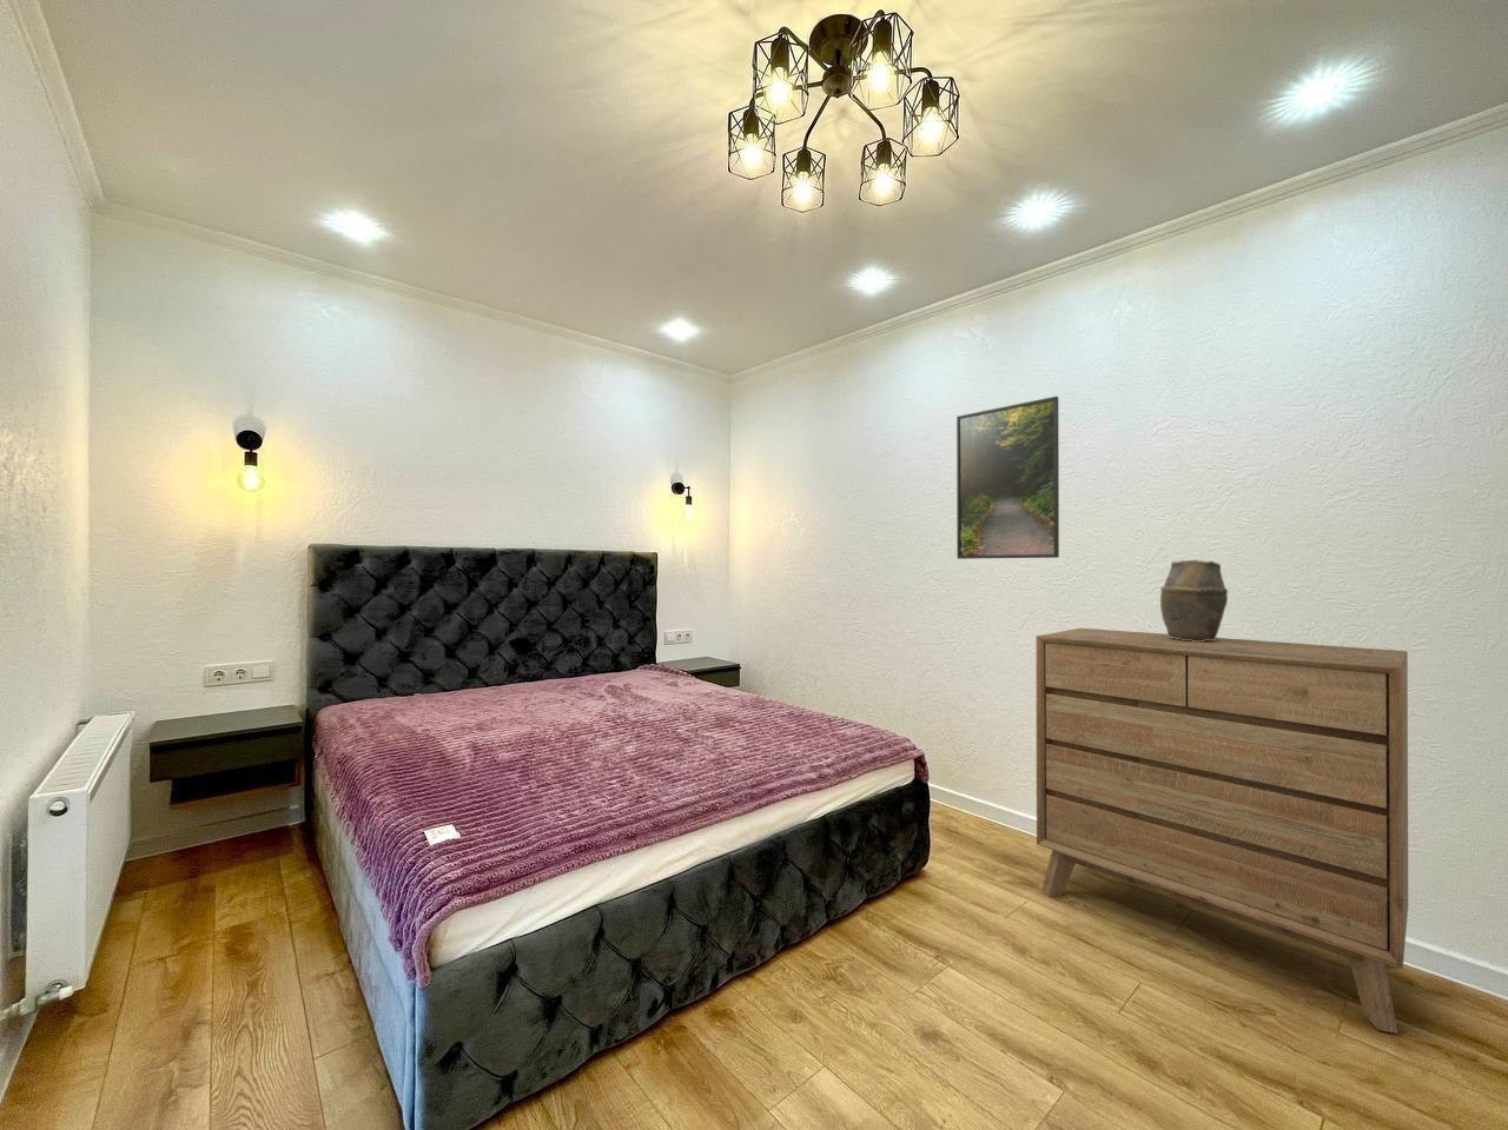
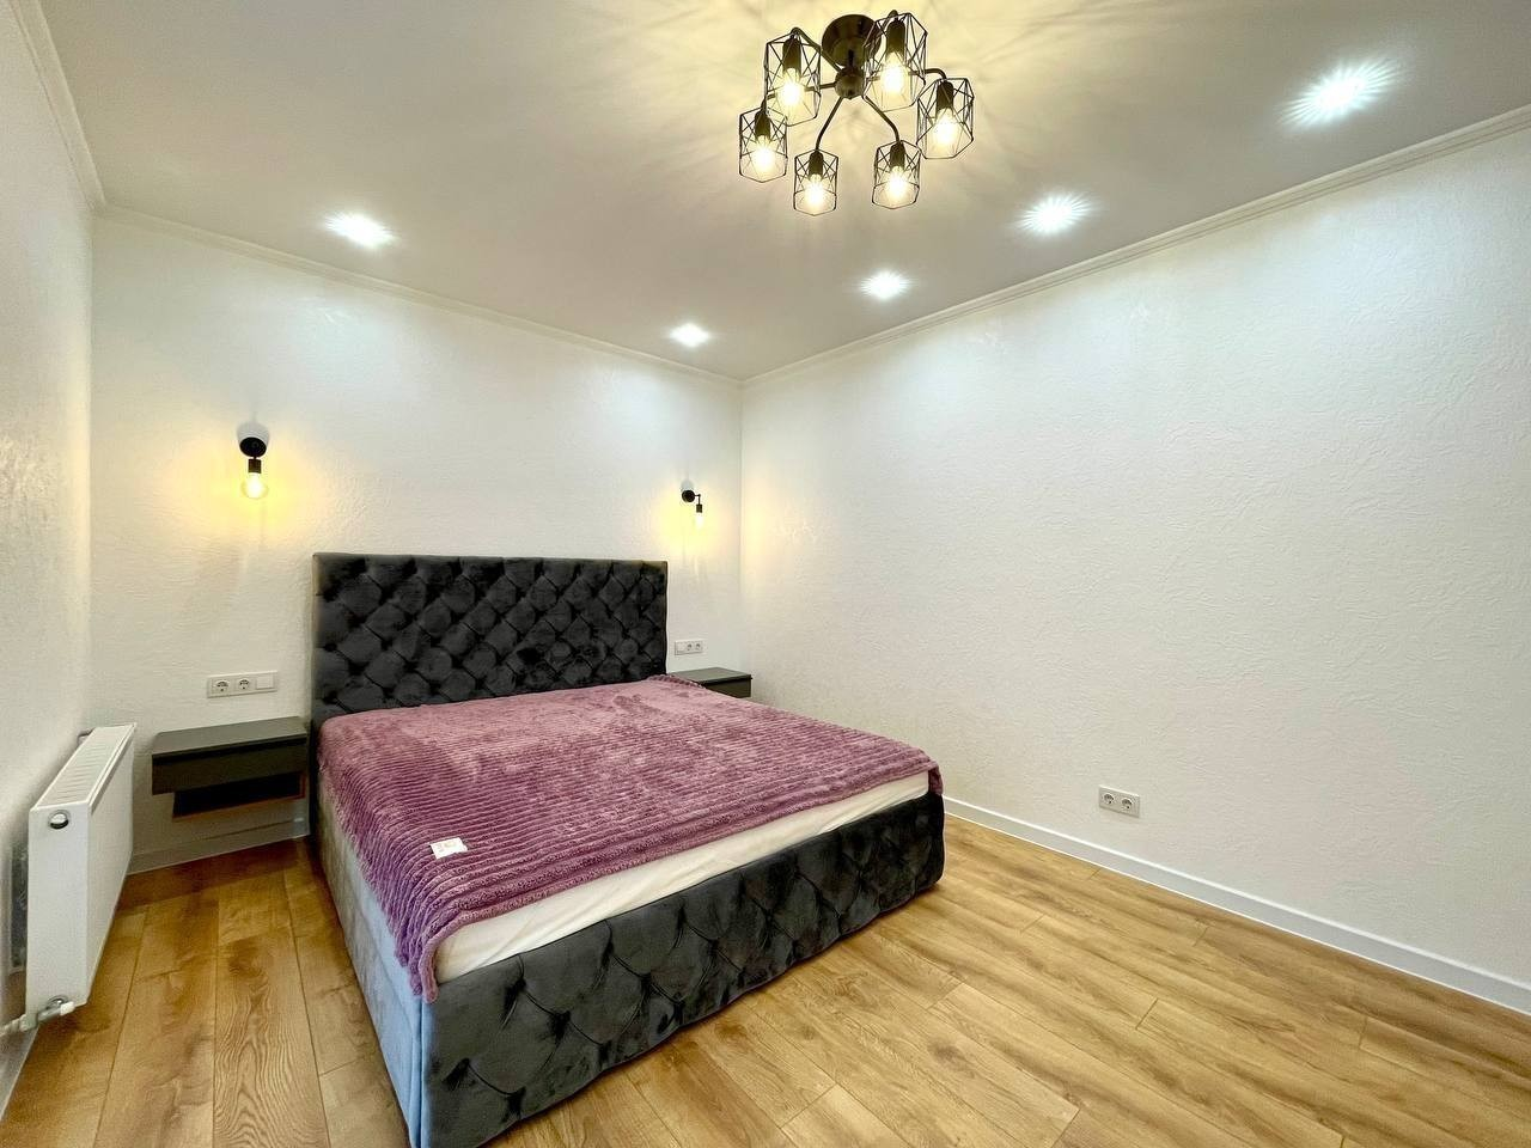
- dresser (1203, 783)
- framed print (1003, 483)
- vase (1192, 599)
